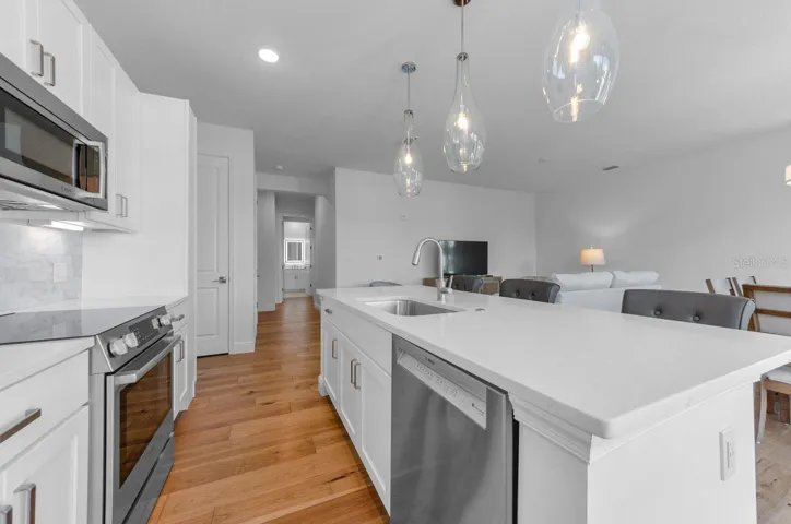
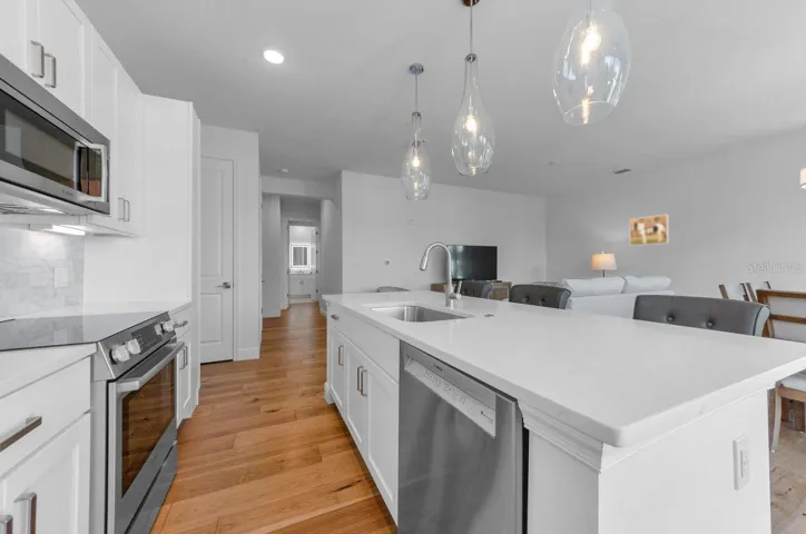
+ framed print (648, 230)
